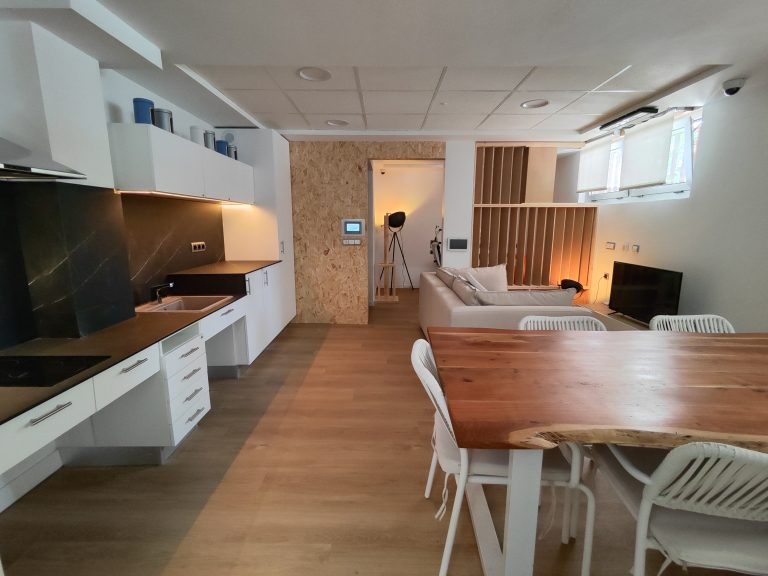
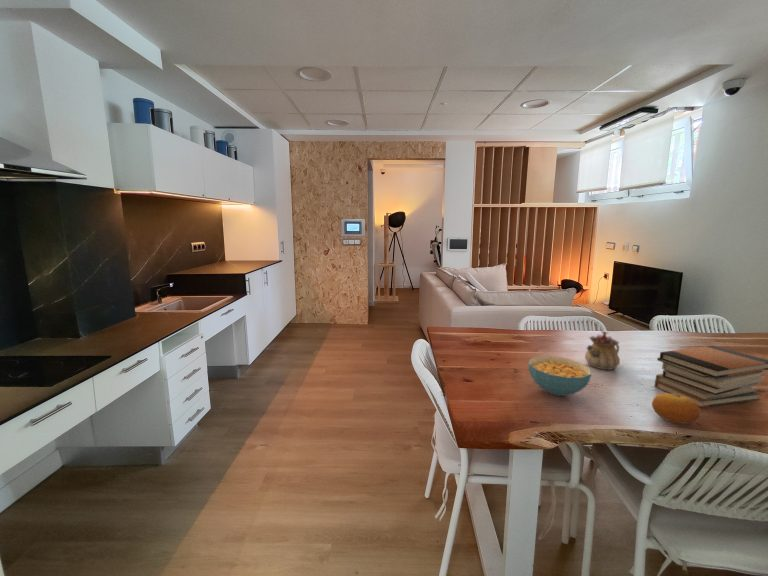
+ book stack (710, 375)
+ teapot (604, 347)
+ cereal bowl (557, 379)
+ fruit (675, 407)
